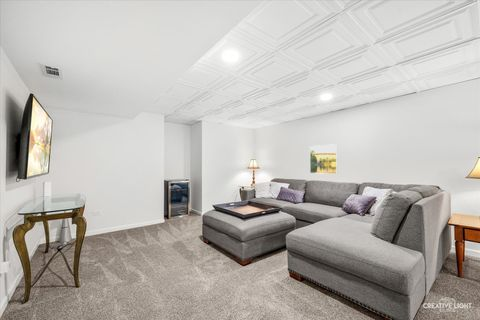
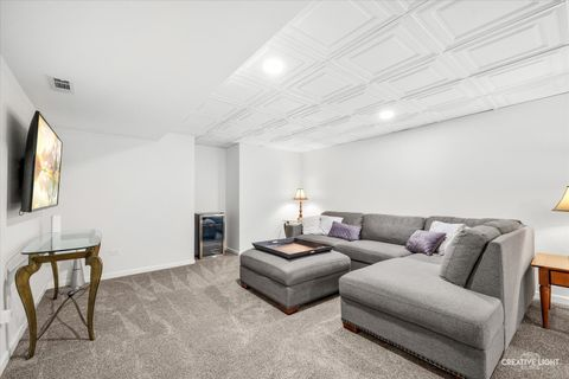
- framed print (322, 159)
